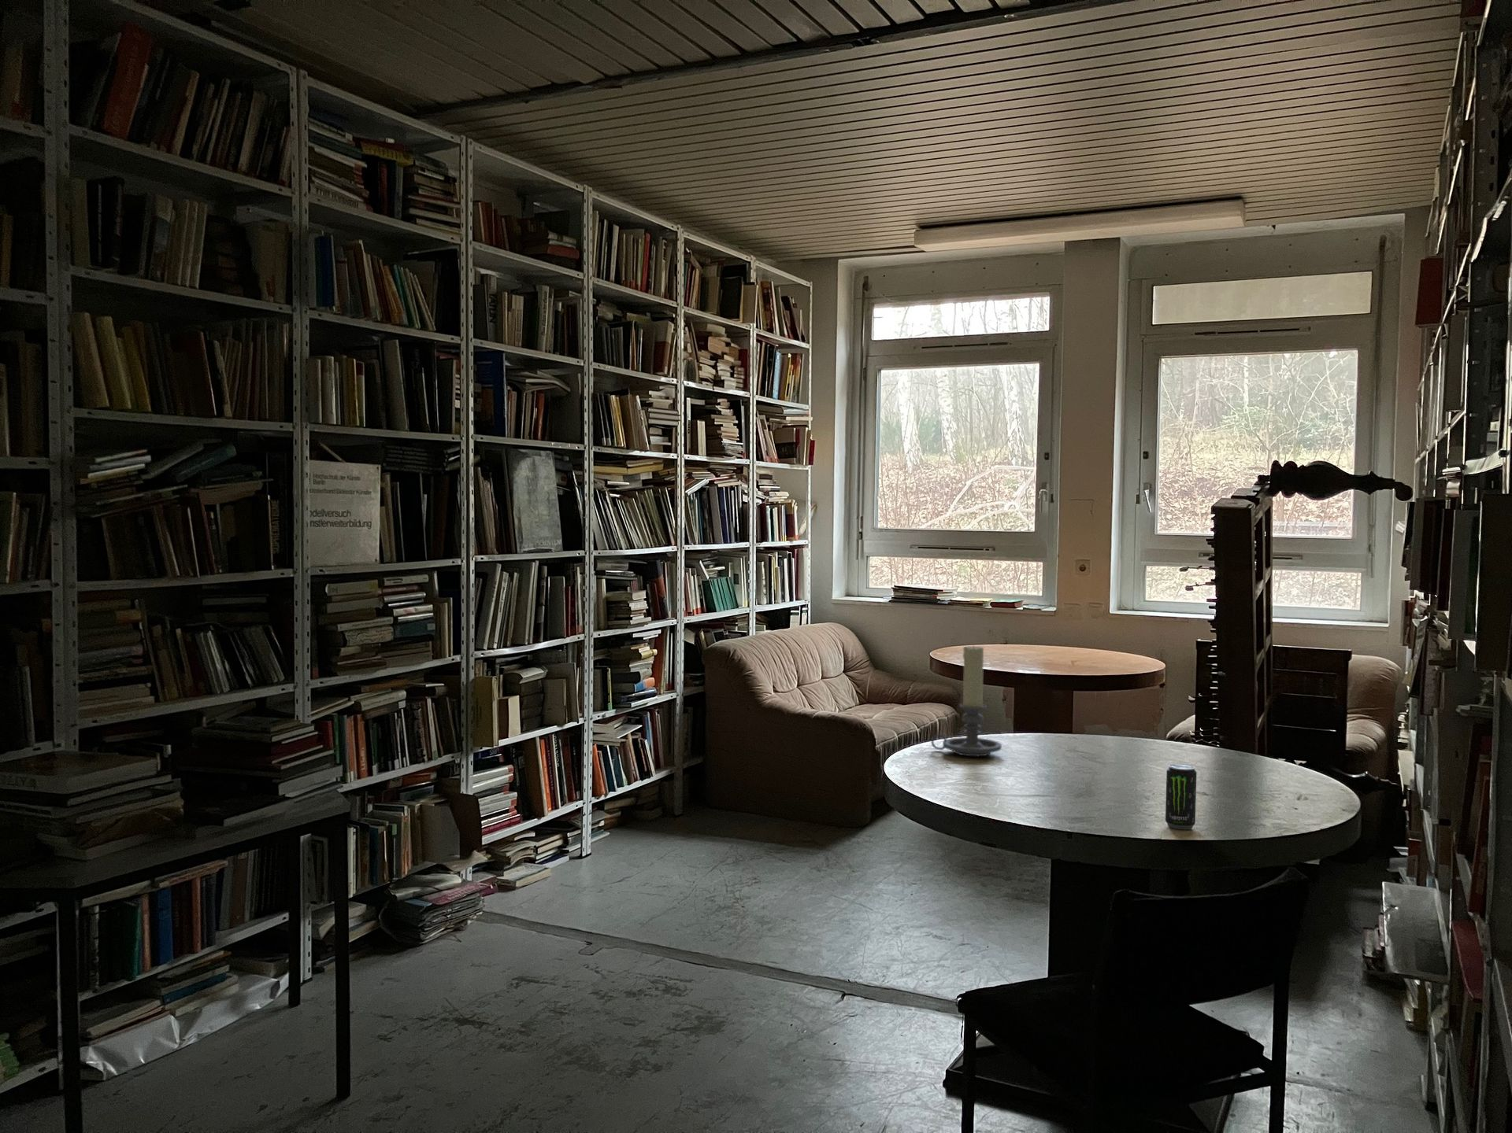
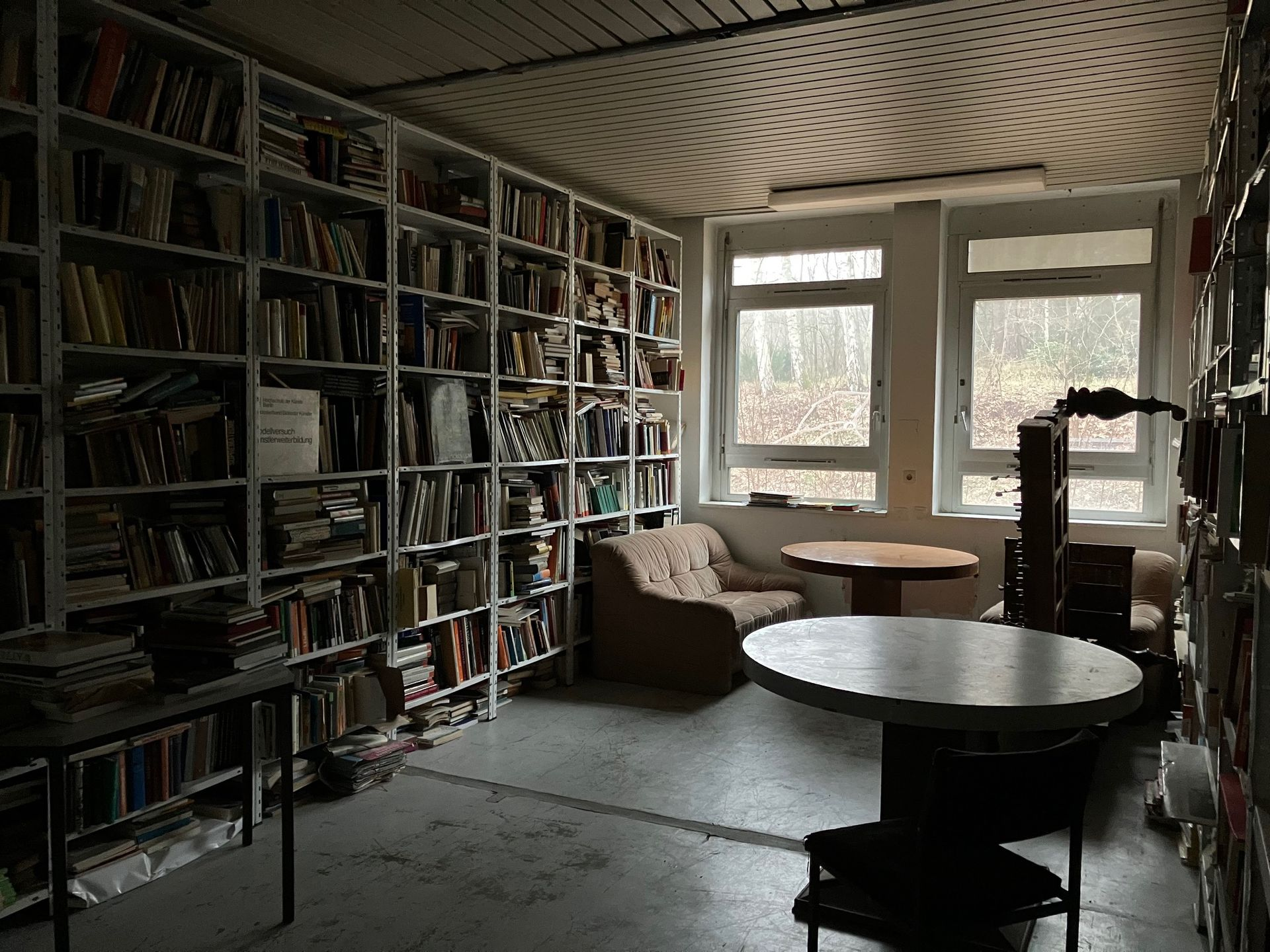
- beverage can (1181, 796)
- candle holder (967, 697)
